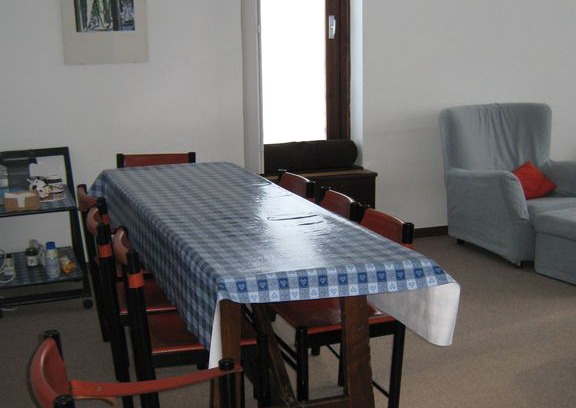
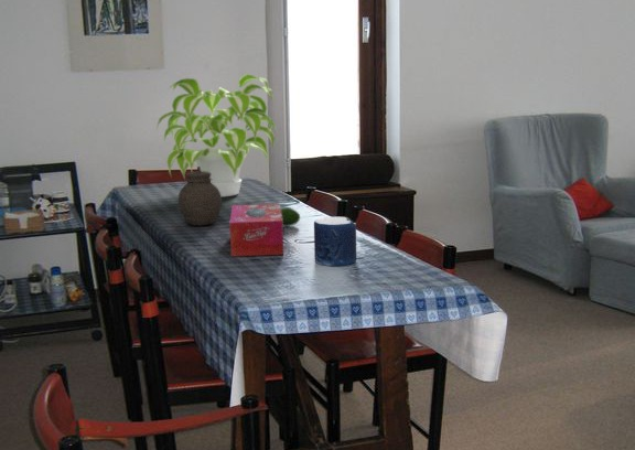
+ fruit (288, 216)
+ candle (335, 240)
+ plant (219, 135)
+ jar (200, 195)
+ tissue box (256, 228)
